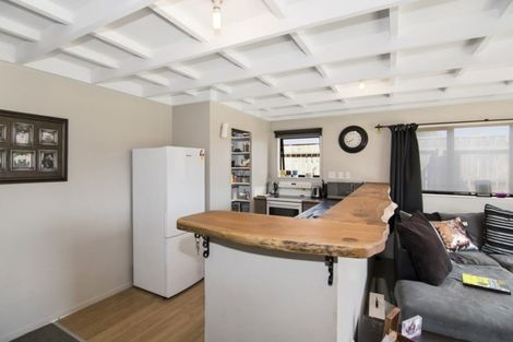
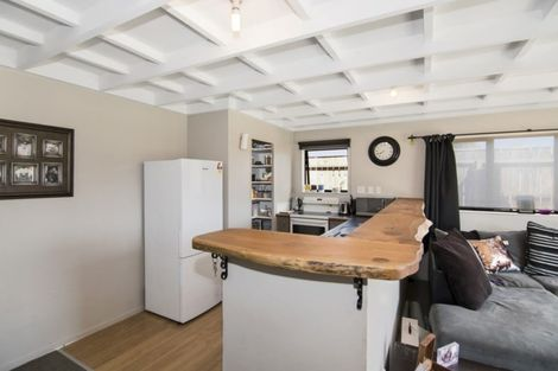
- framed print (484, 283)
